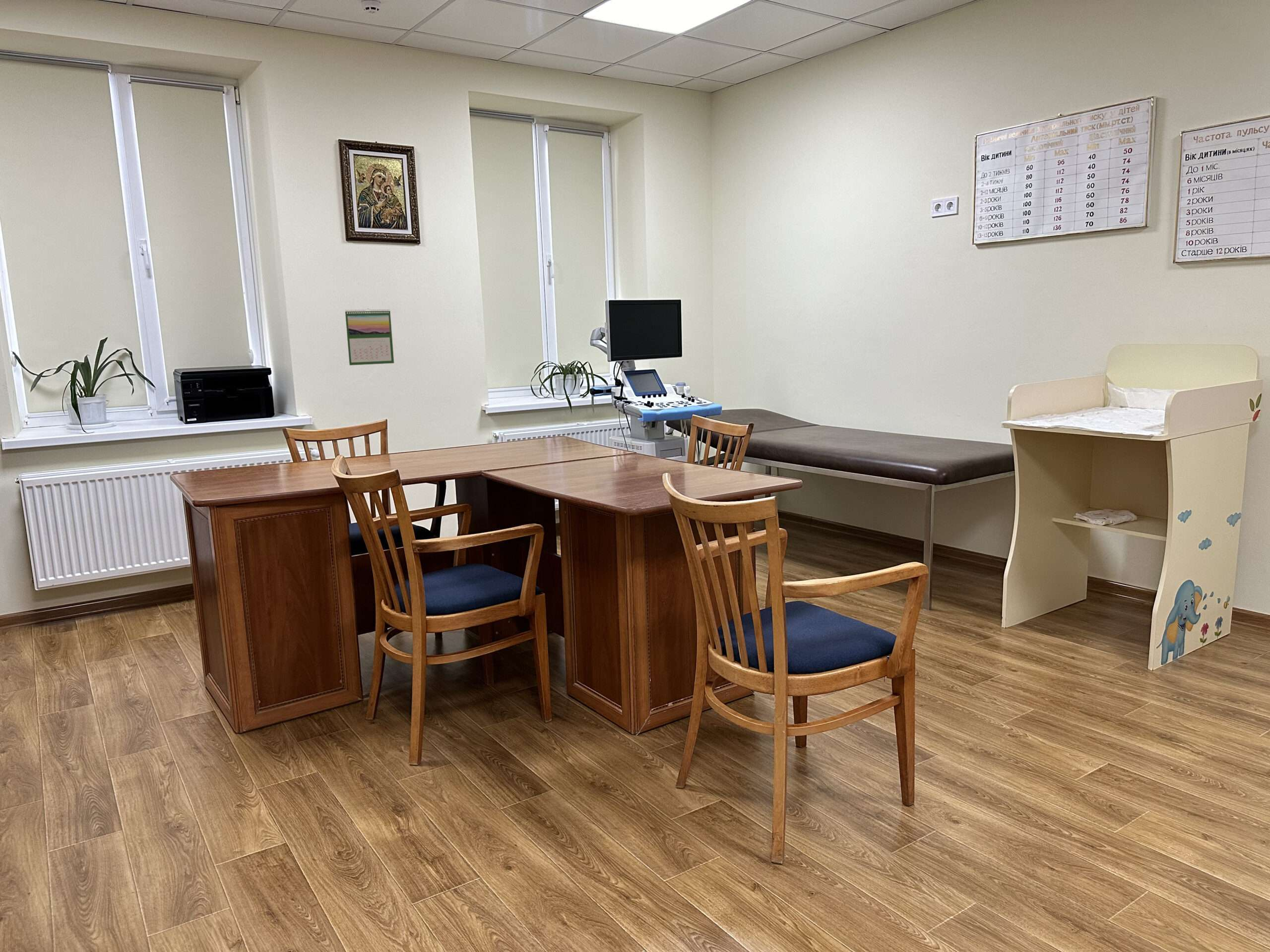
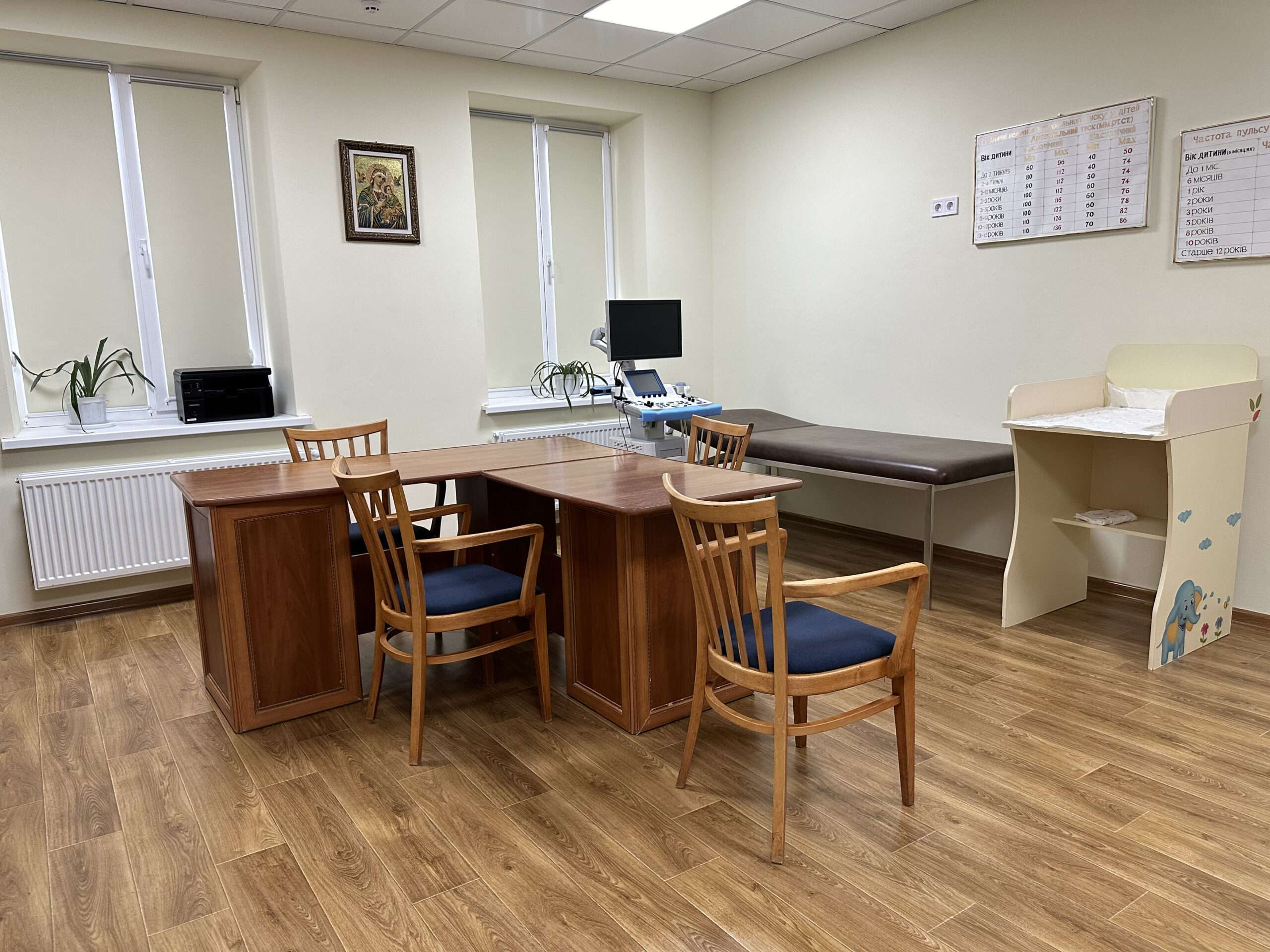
- calendar (370, 336)
